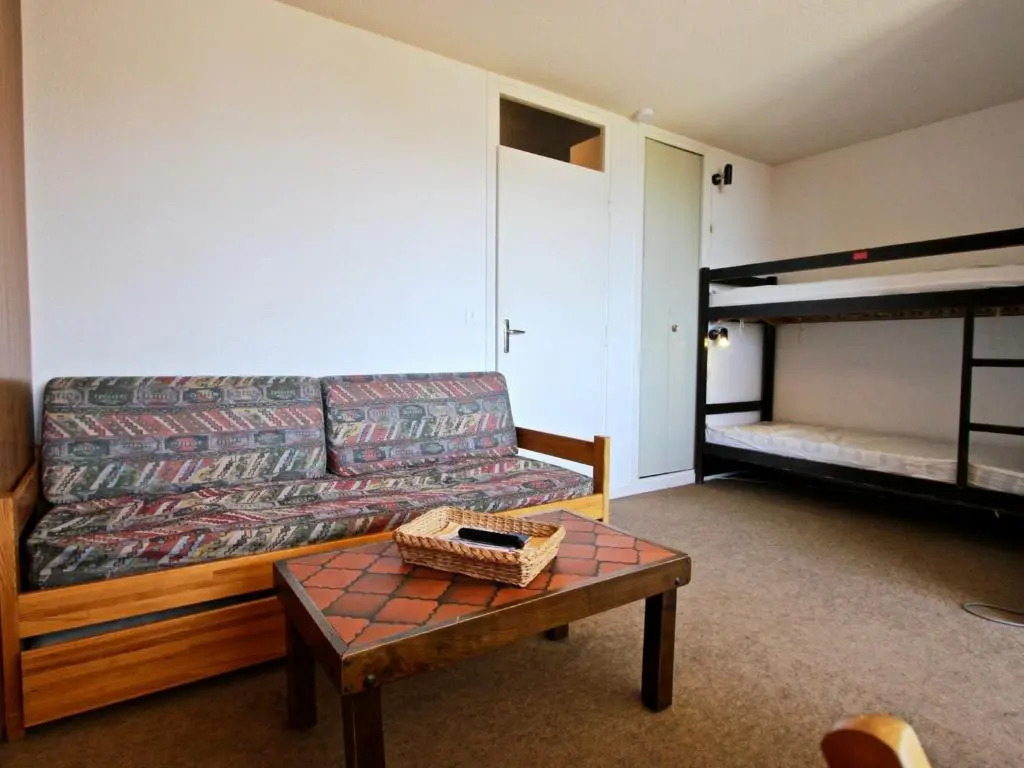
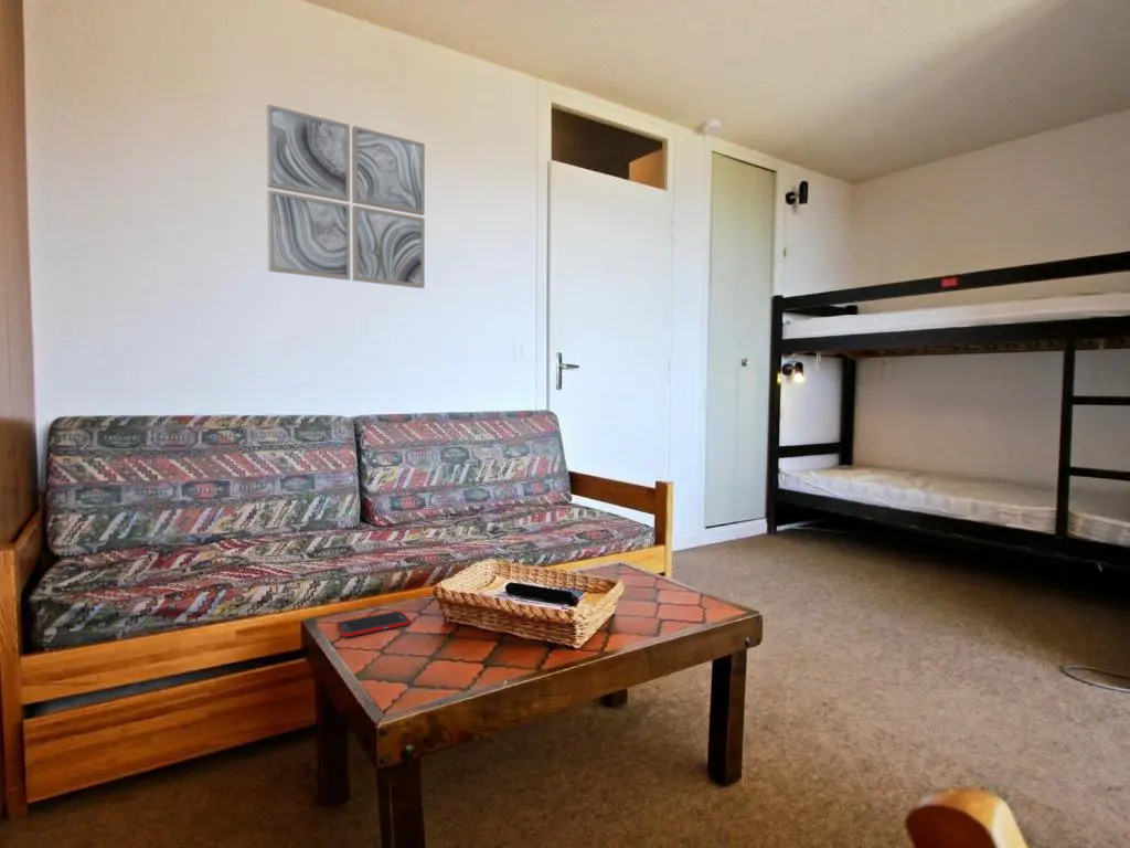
+ cell phone (373, 623)
+ wall art (352, 202)
